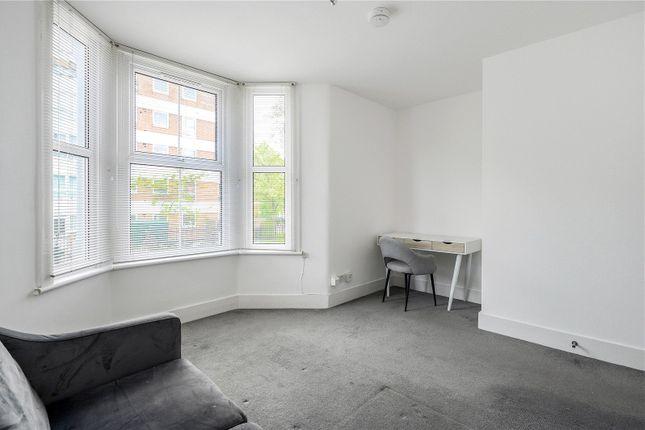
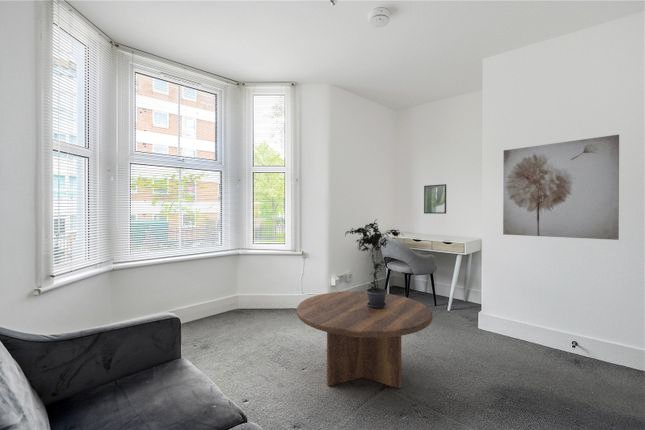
+ potted plant (374, 262)
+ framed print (434, 199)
+ wall art (554, 190)
+ coffee table (362, 341)
